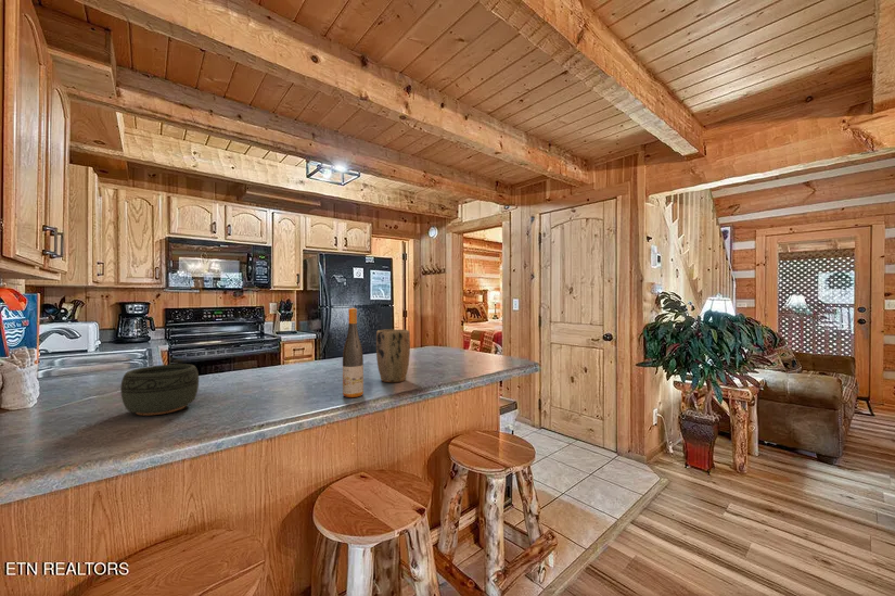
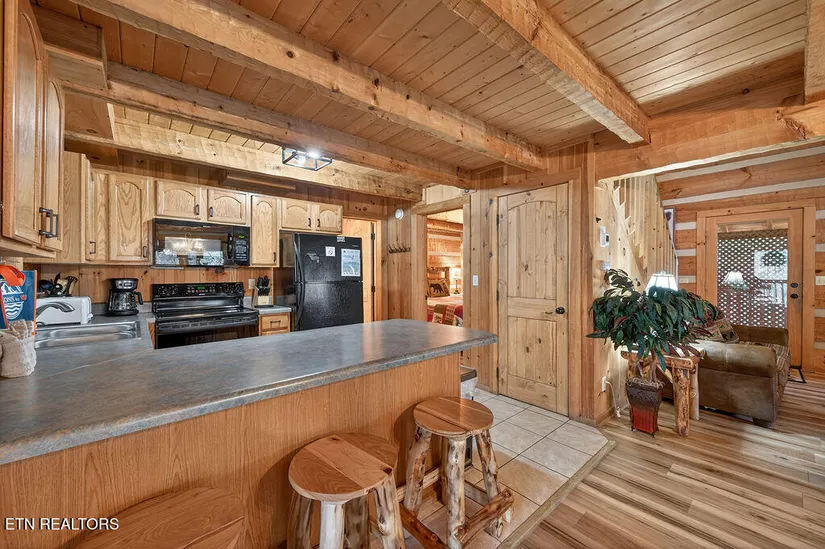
- bowl (162, 389)
- plant pot (393, 355)
- wine bottle (353, 351)
